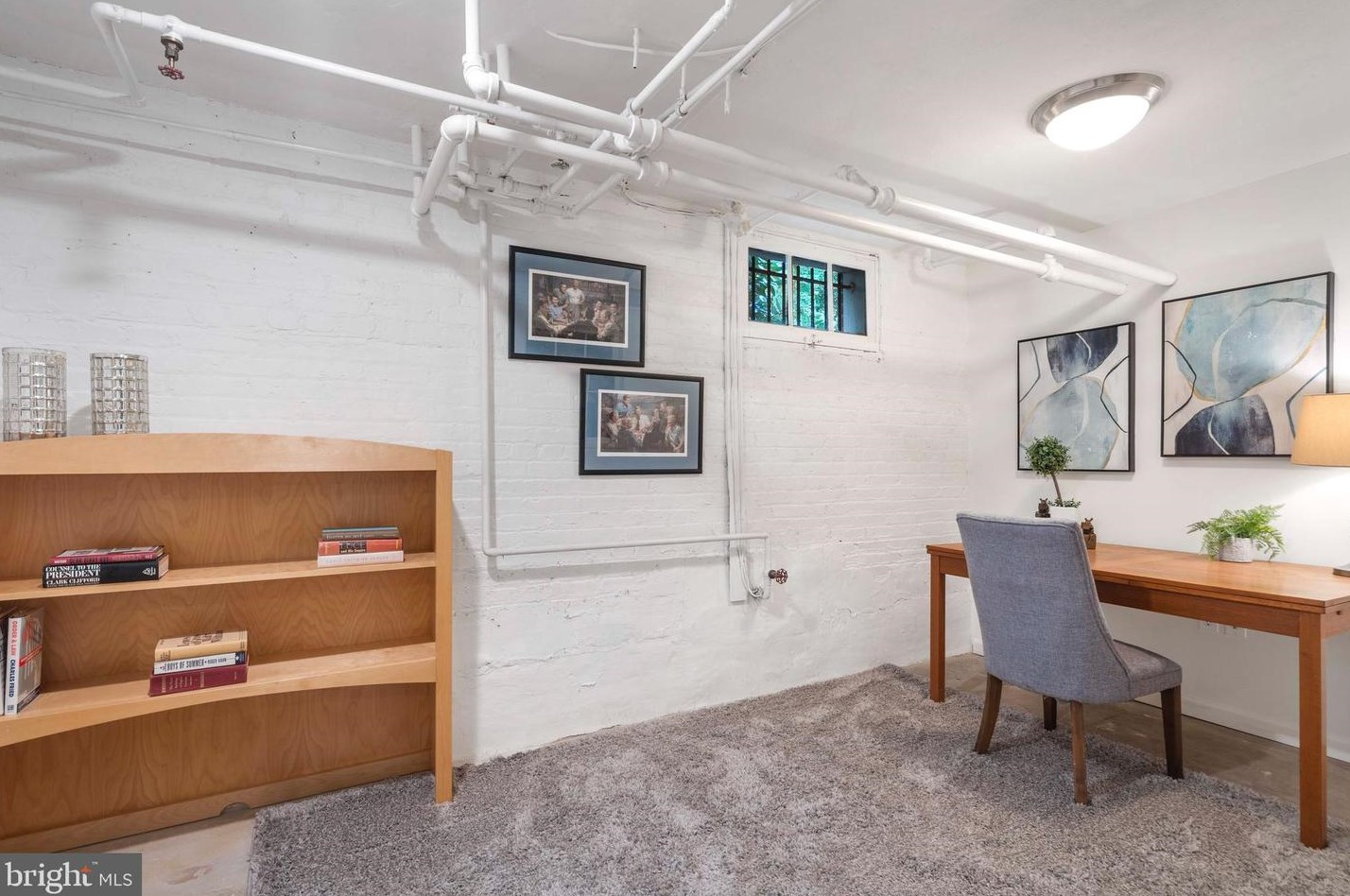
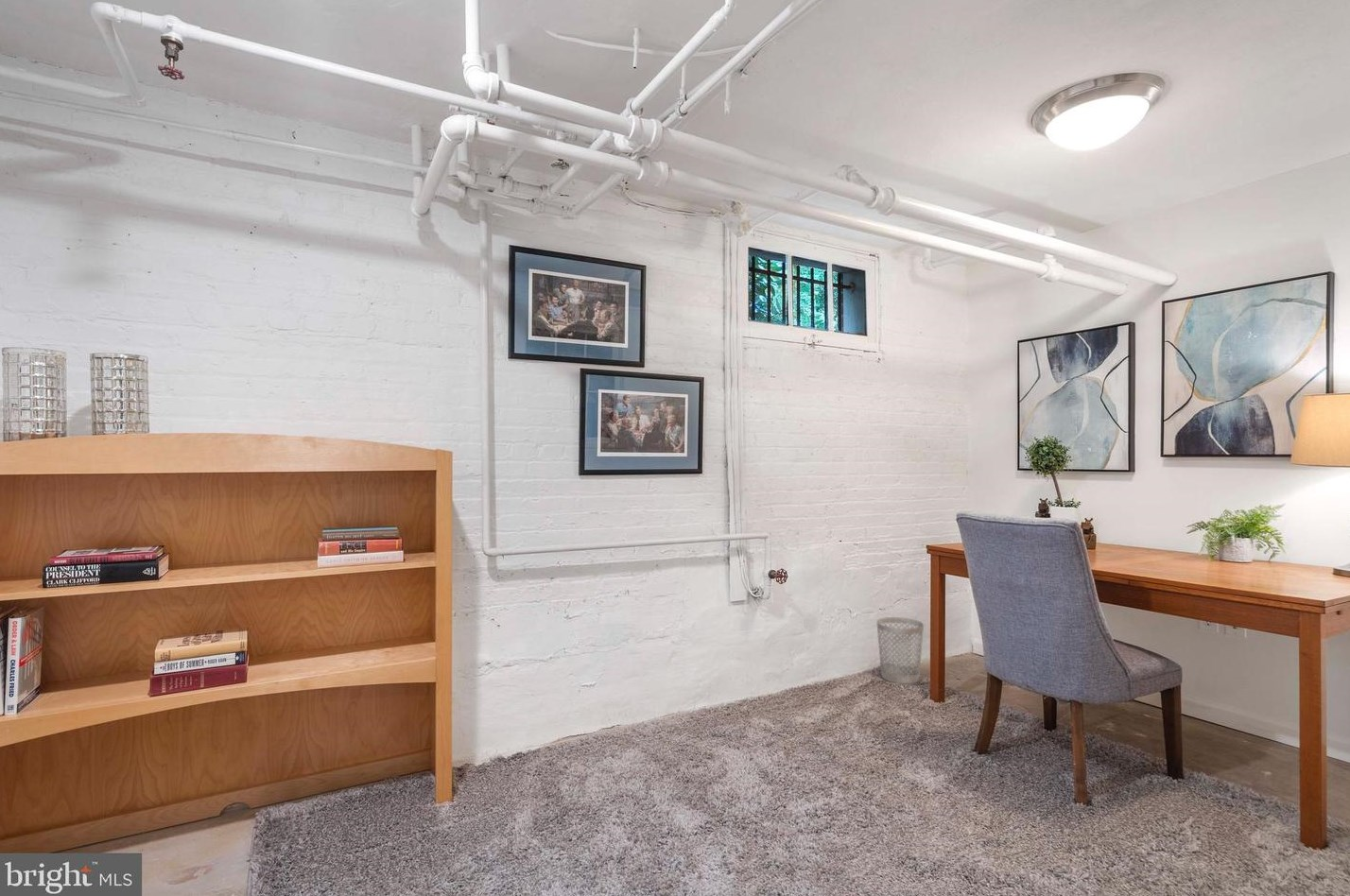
+ wastebasket (900, 649)
